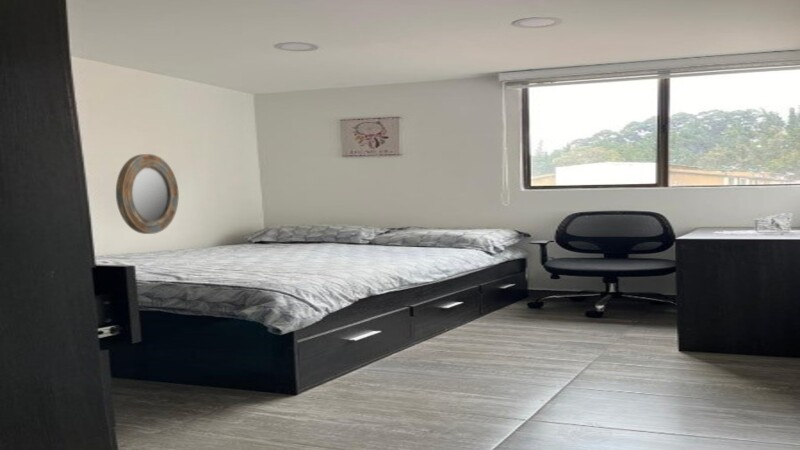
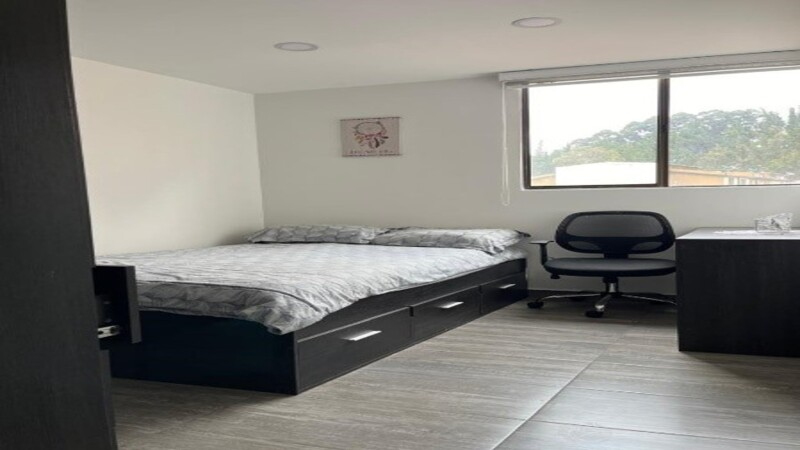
- home mirror (149, 194)
